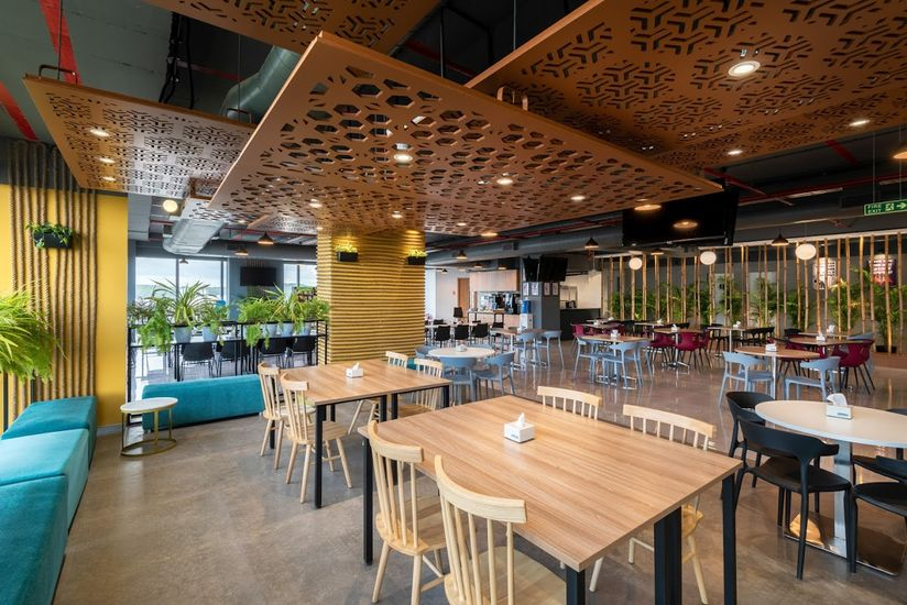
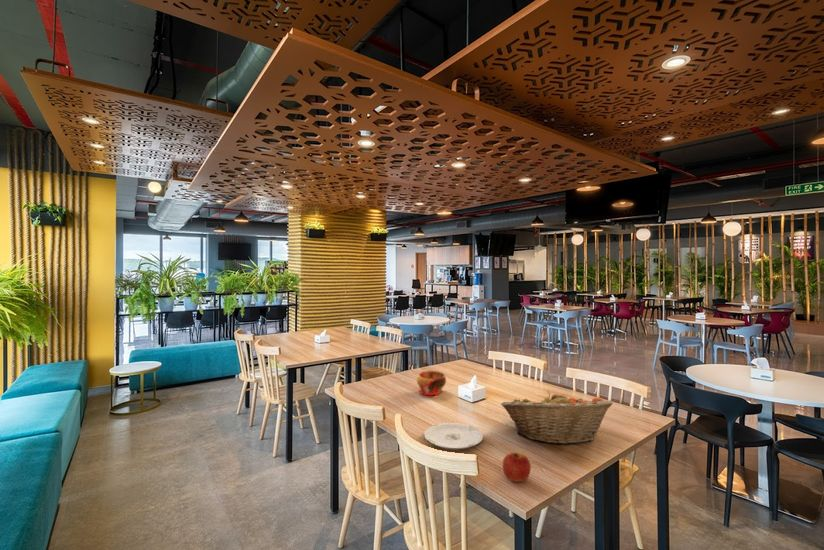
+ bowl (431, 382)
+ fruit basket (555, 411)
+ plate (453, 436)
+ apple (516, 465)
